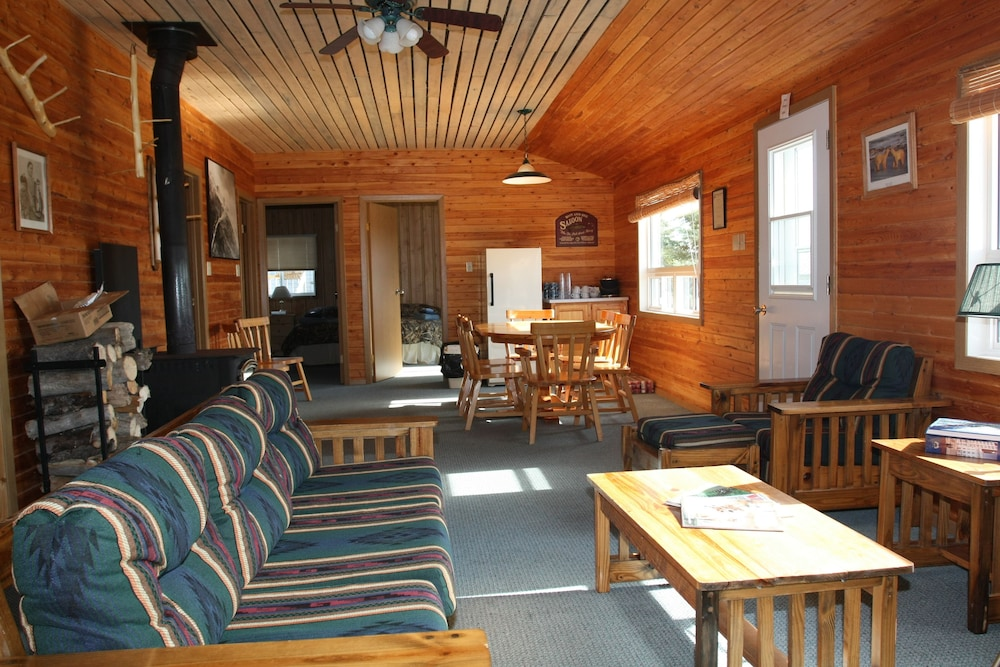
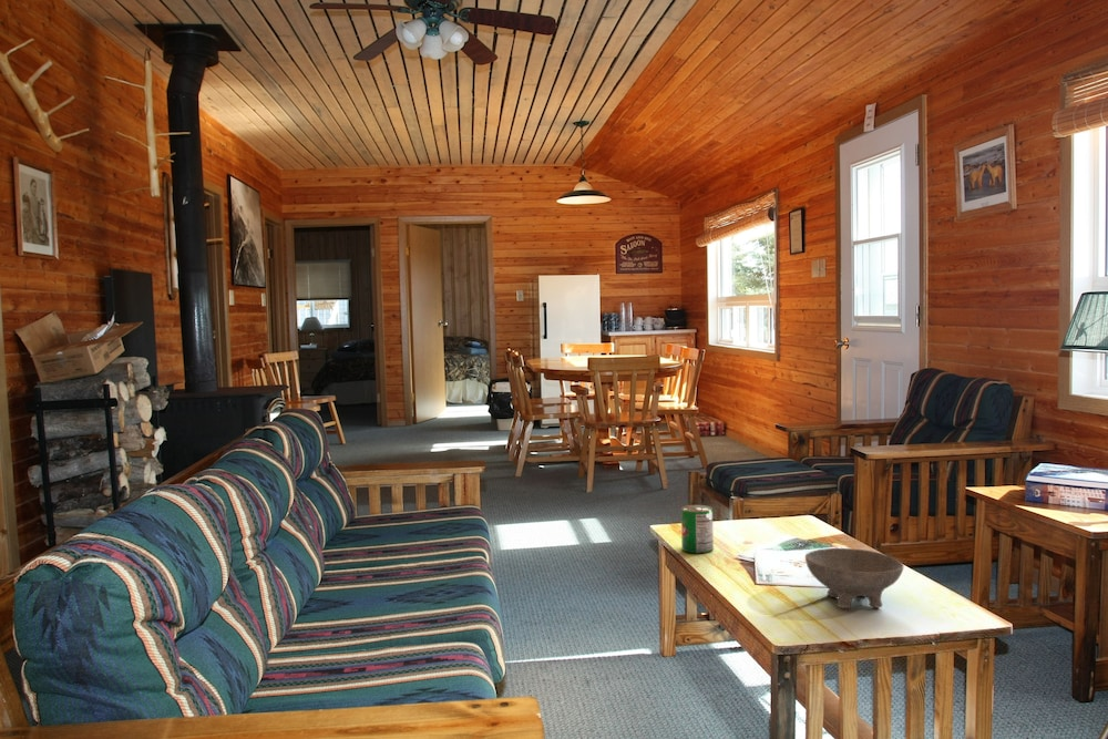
+ can (697, 528)
+ bowl (853, 578)
